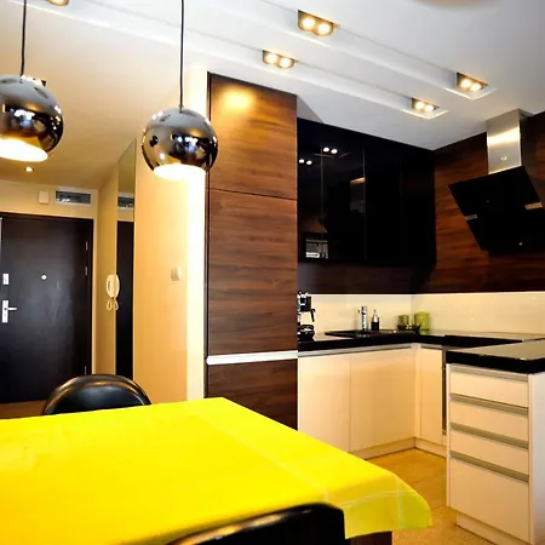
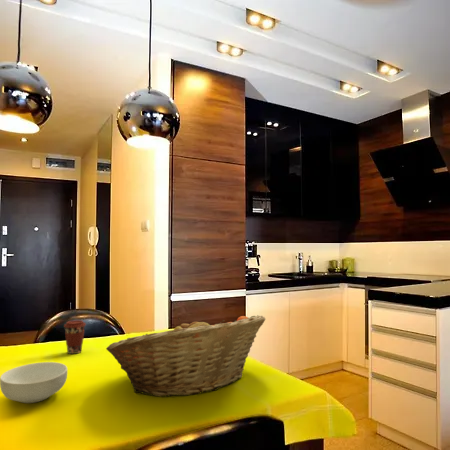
+ cereal bowl (34, 384)
+ coffee cup (74, 336)
+ fruit basket (190, 346)
